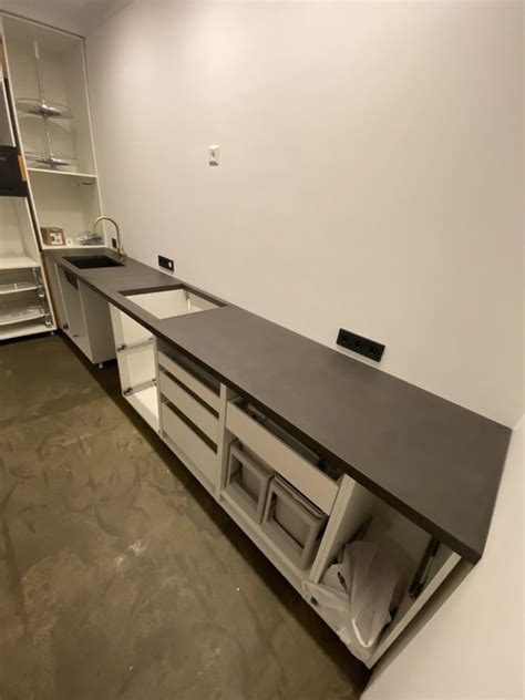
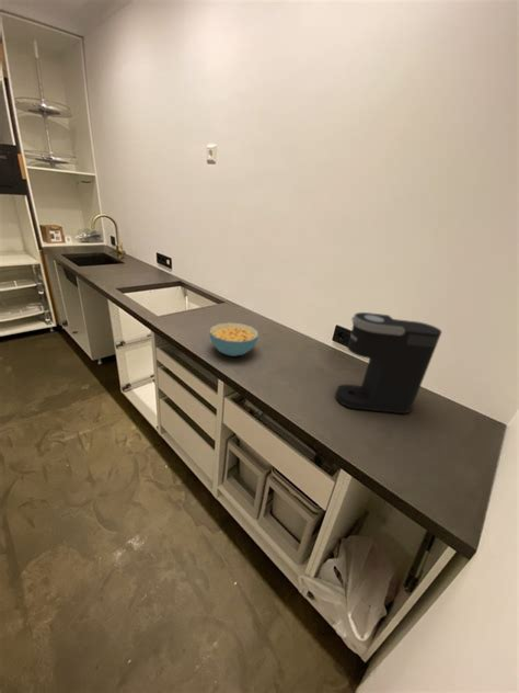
+ coffee maker (383, 364)
+ cereal bowl (233, 342)
